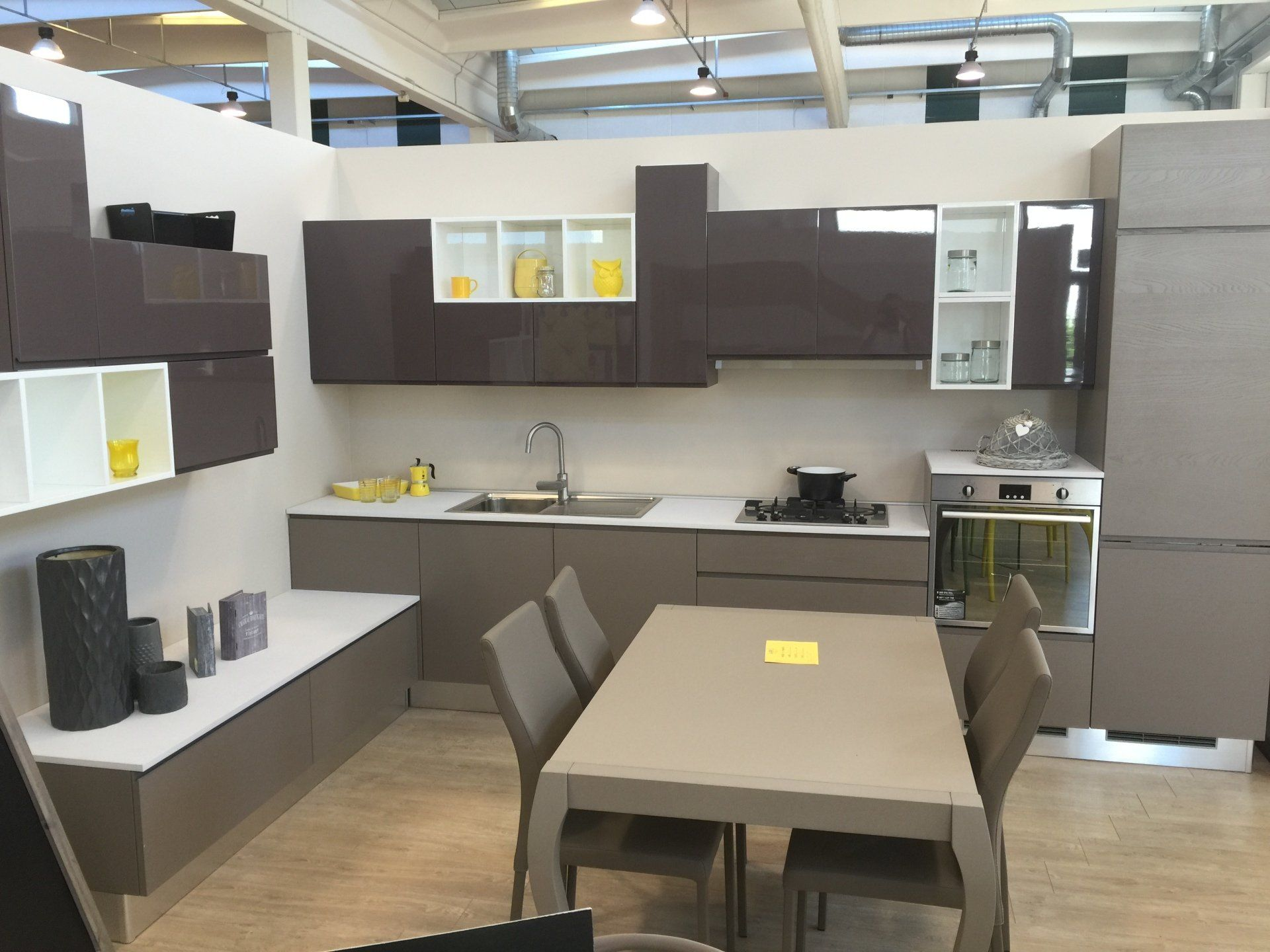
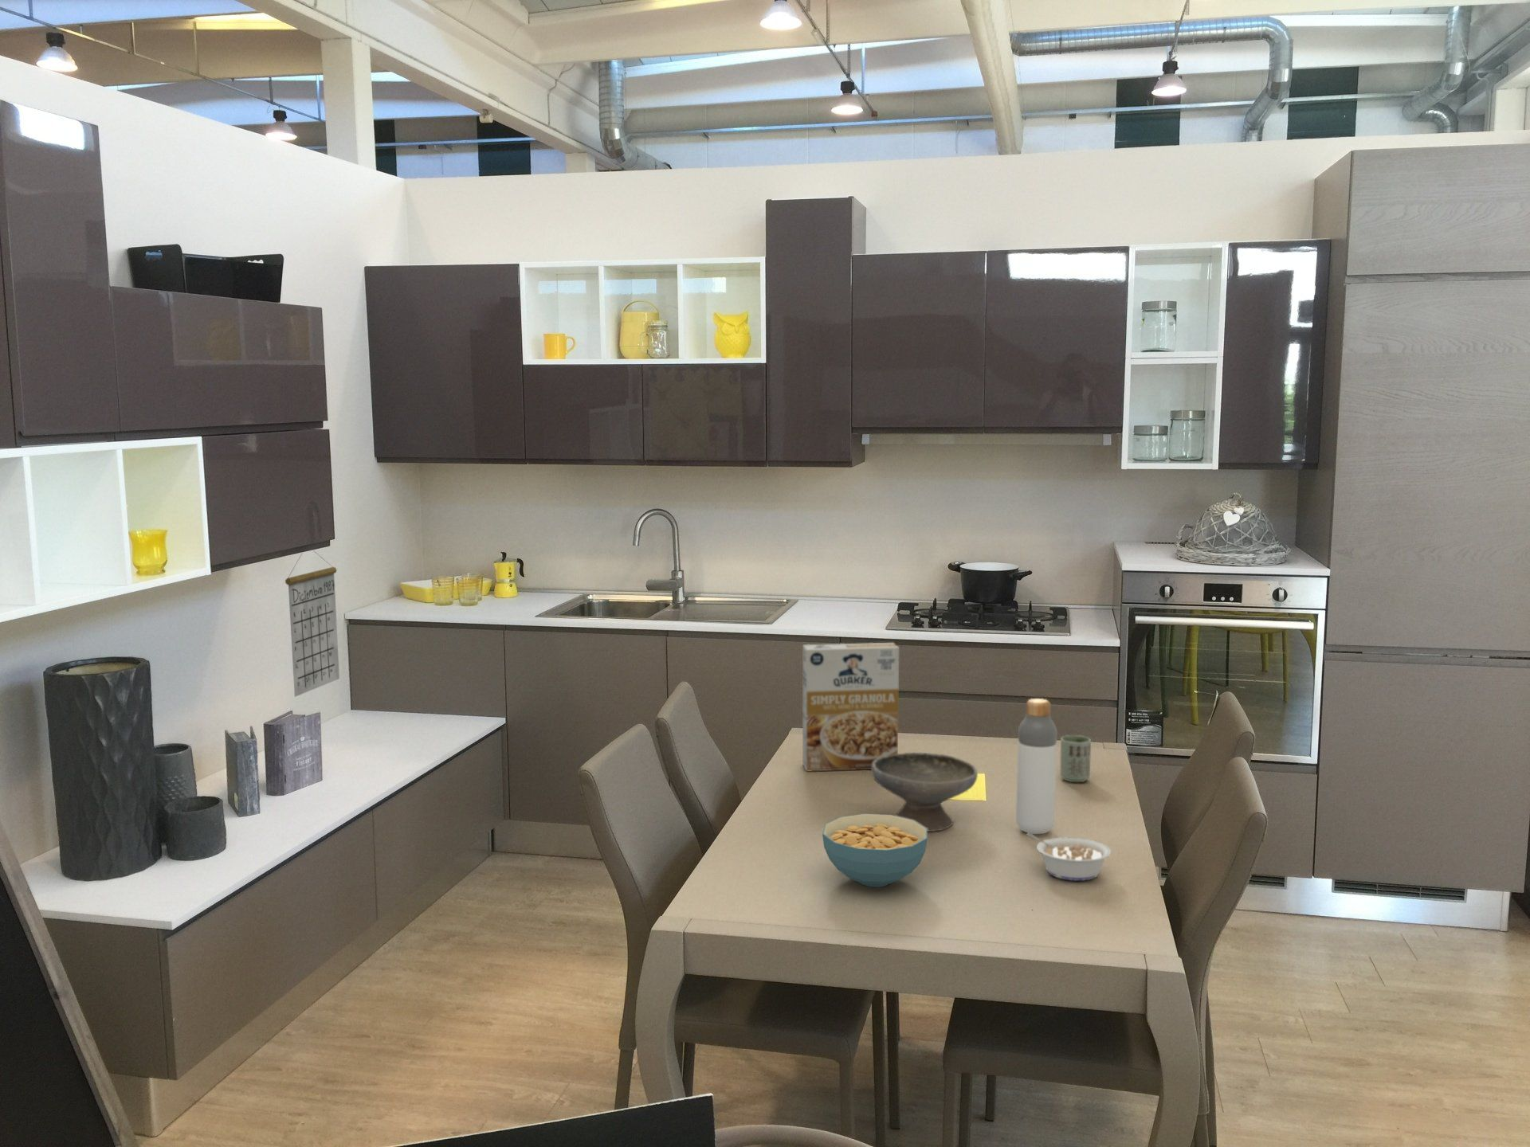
+ cereal box (851, 706)
+ legume (1070, 858)
+ cereal bowl (875, 855)
+ bowl (924, 793)
+ bottle (1036, 765)
+ cup (1075, 758)
+ calendar (313, 617)
